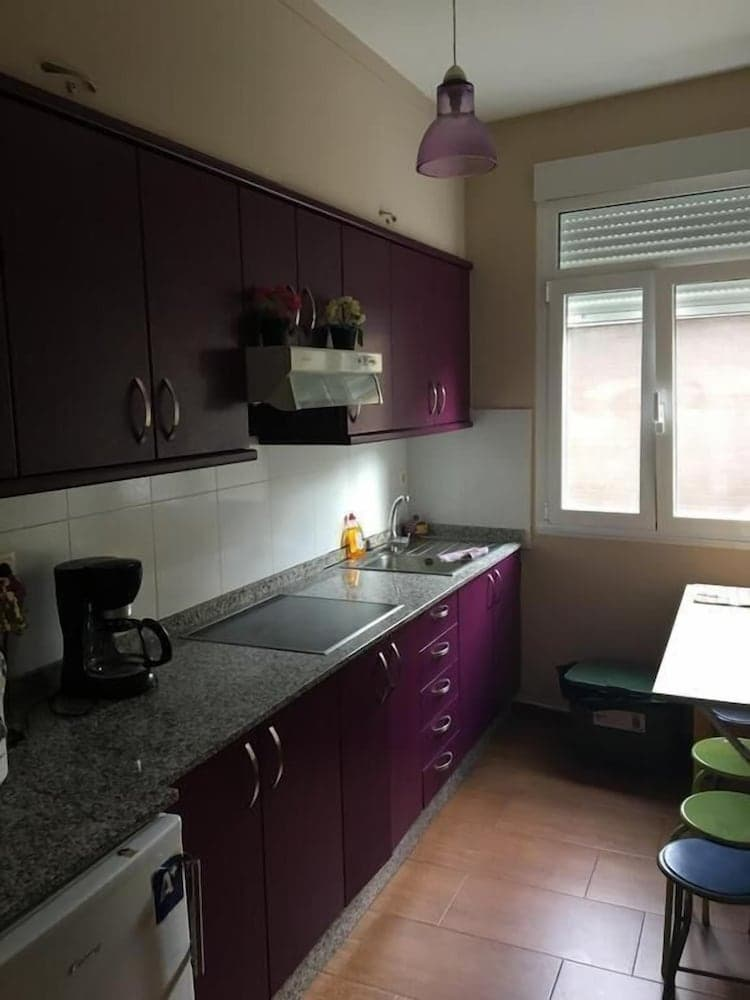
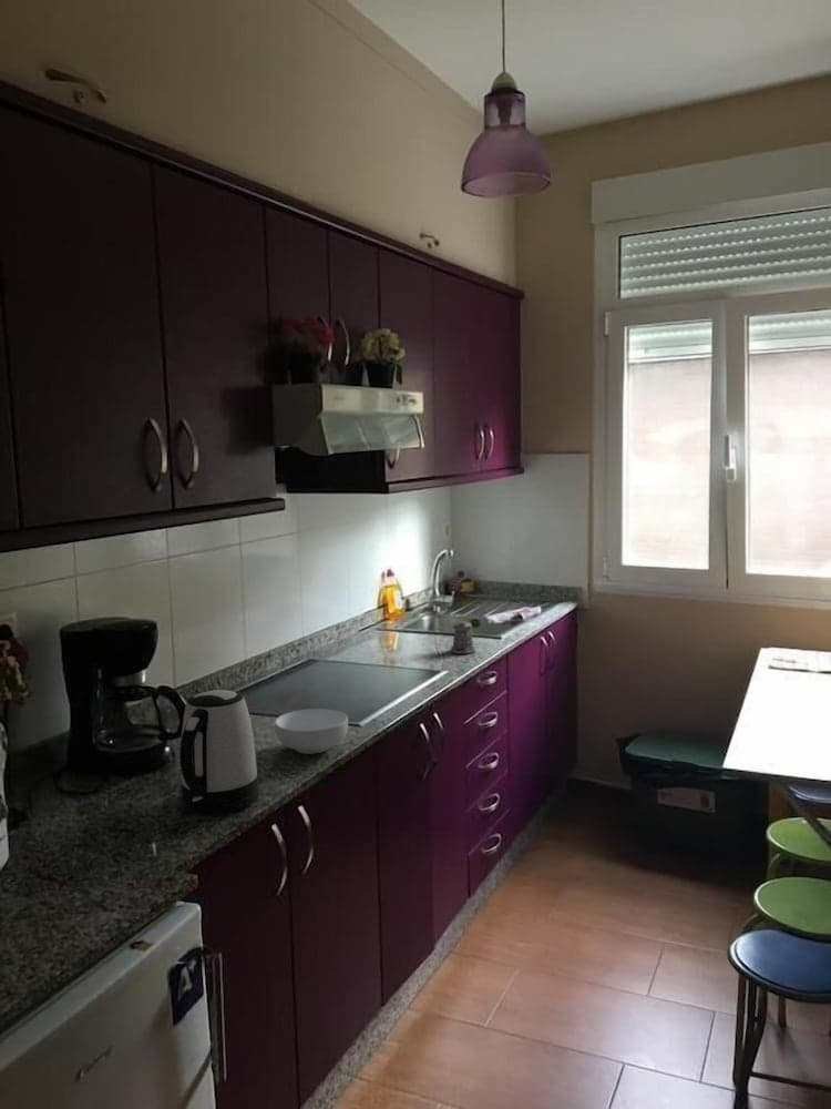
+ kettle (212, 750)
+ cereal bowl (311, 733)
+ pepper shaker (463, 634)
